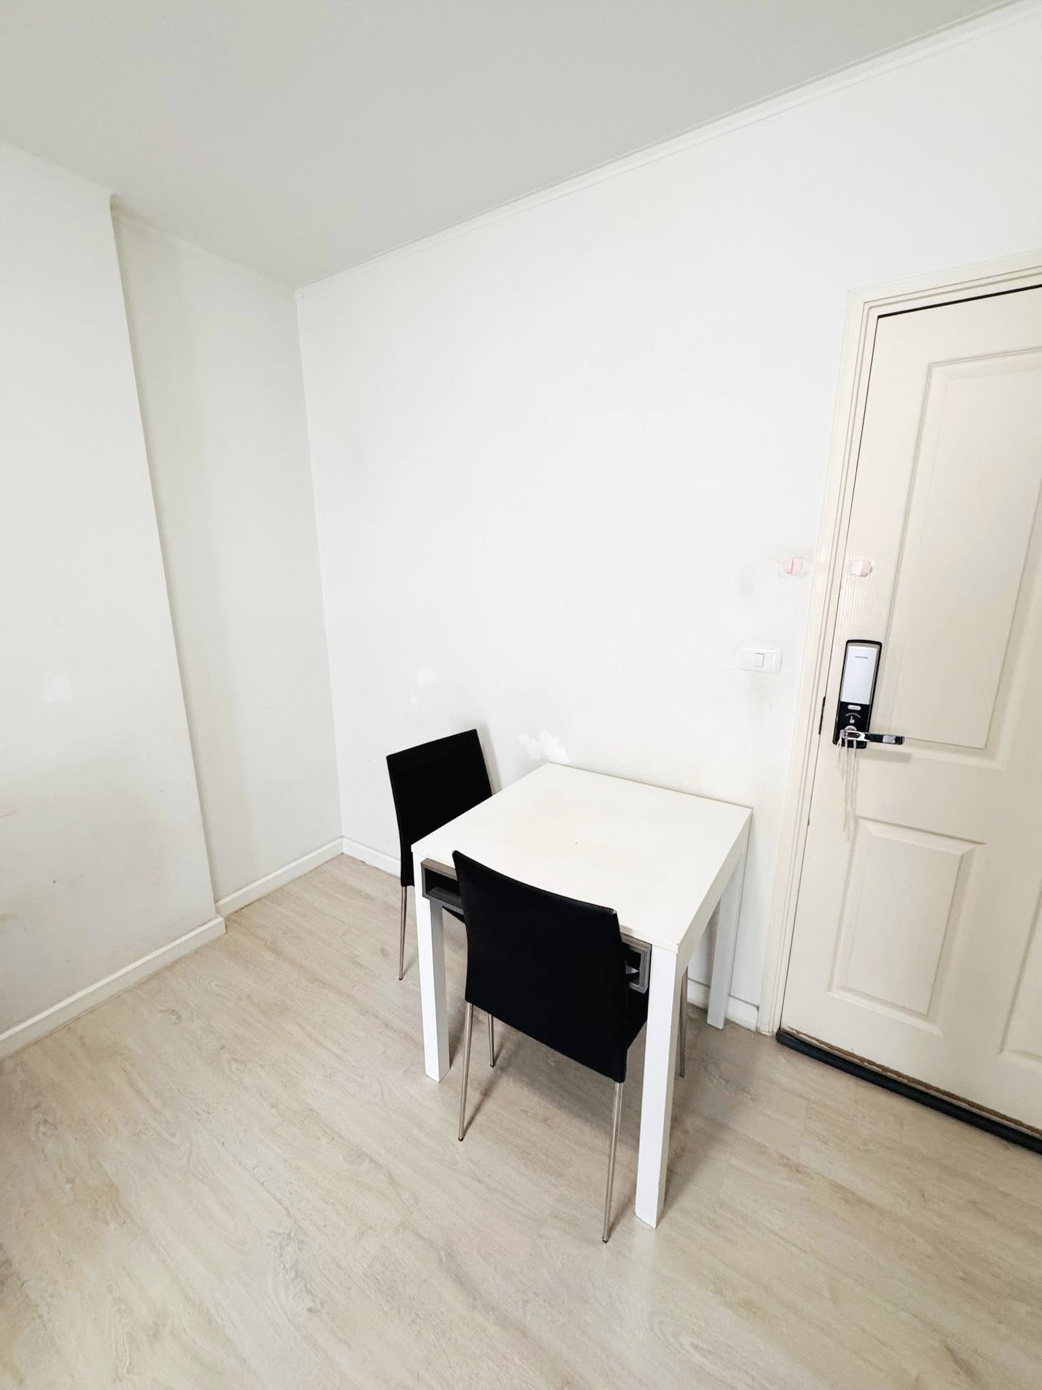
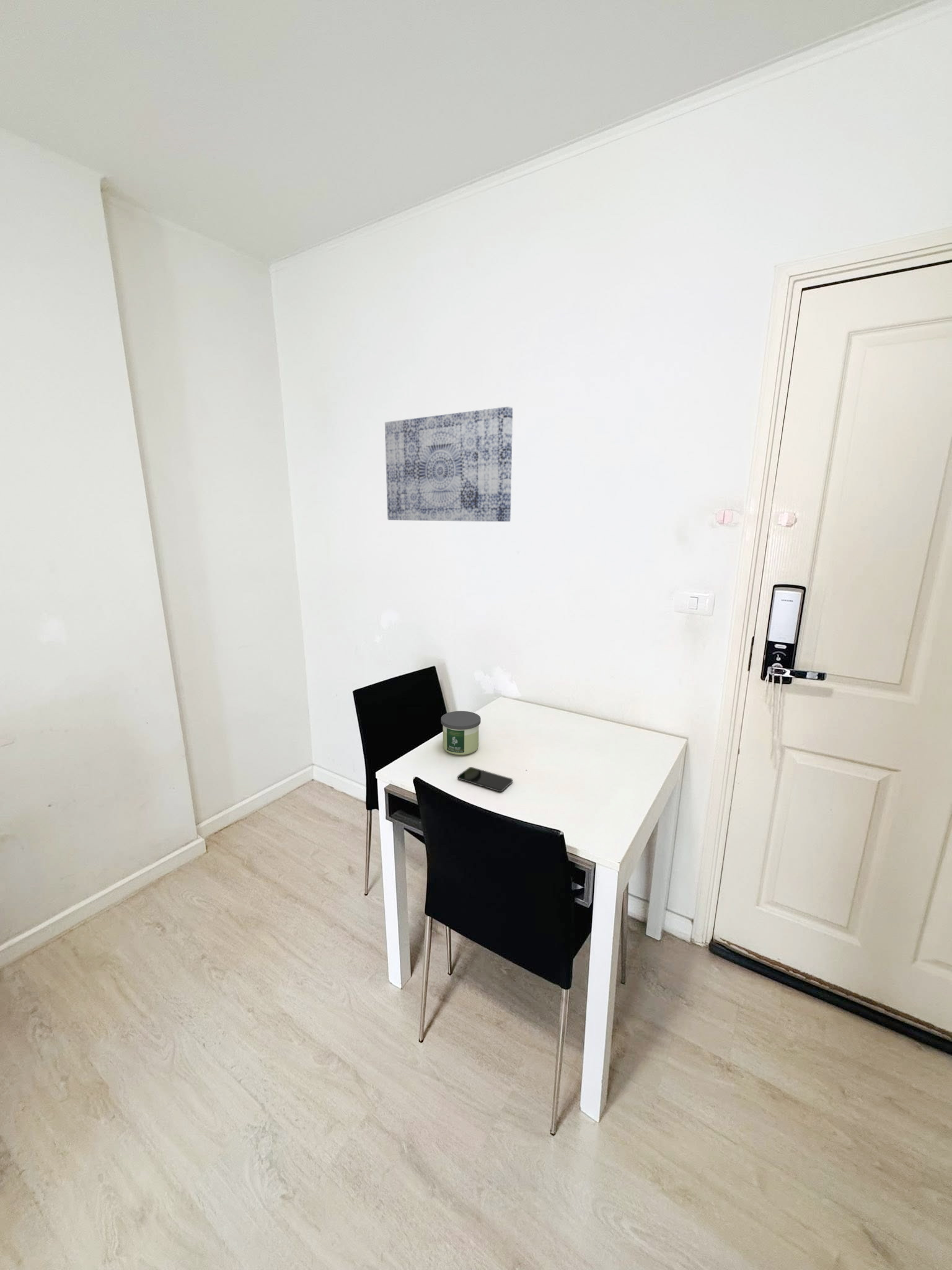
+ smartphone (485, 779)
+ wall art (444, 469)
+ candle (461, 733)
